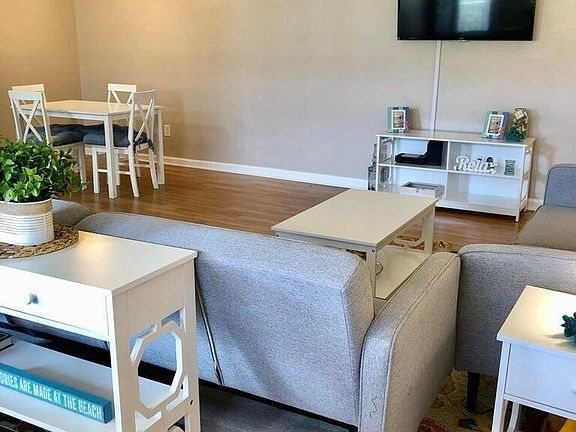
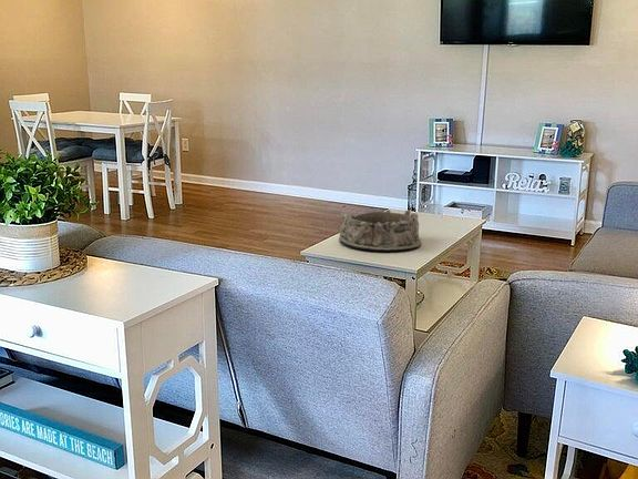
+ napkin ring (380, 228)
